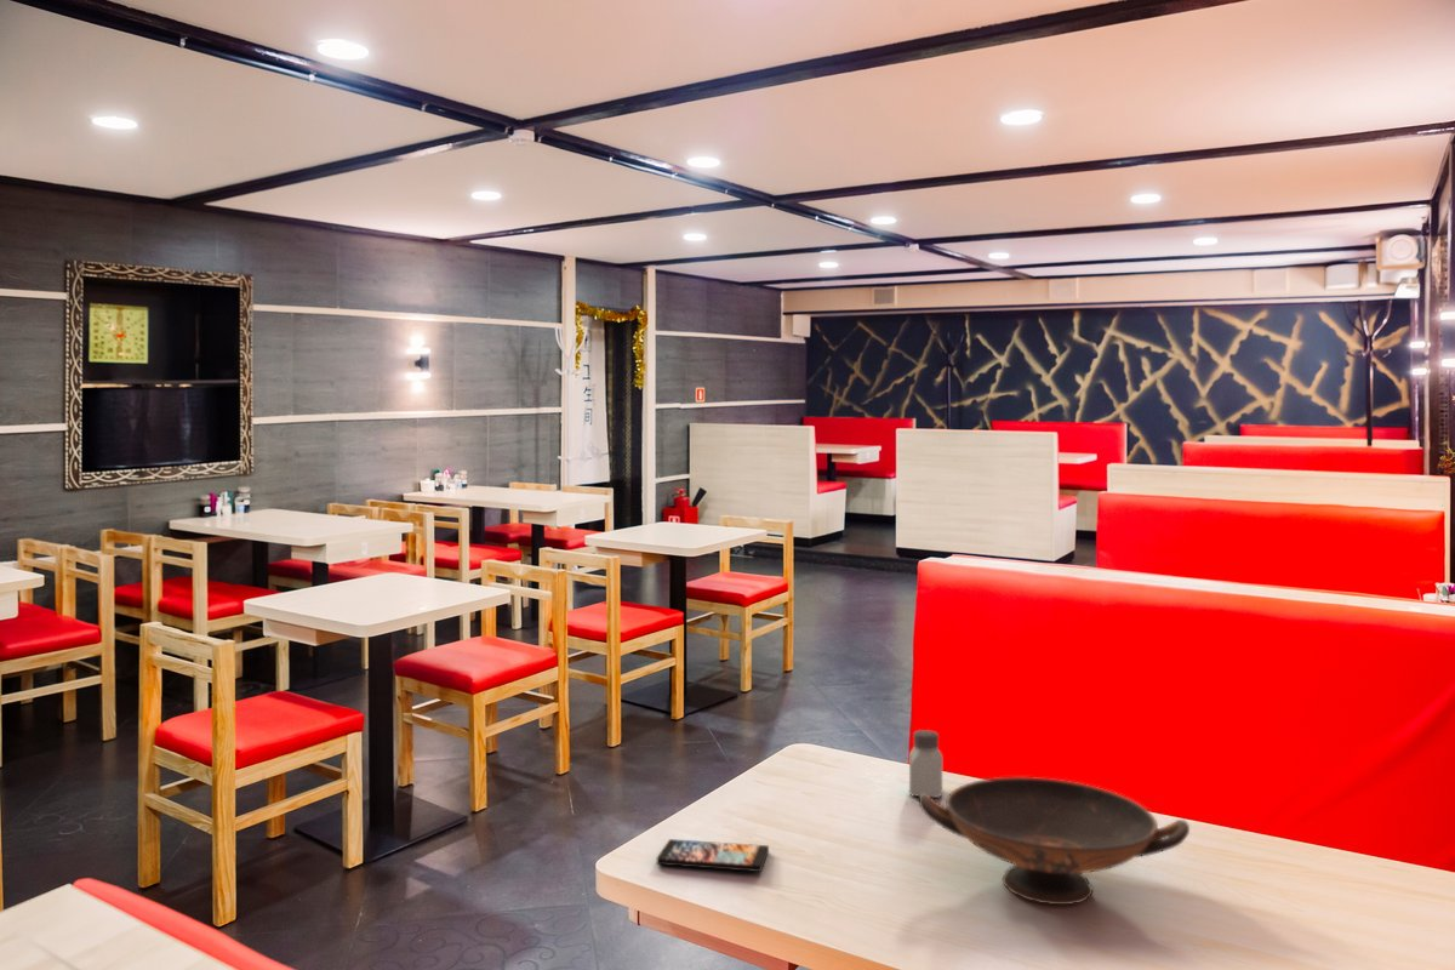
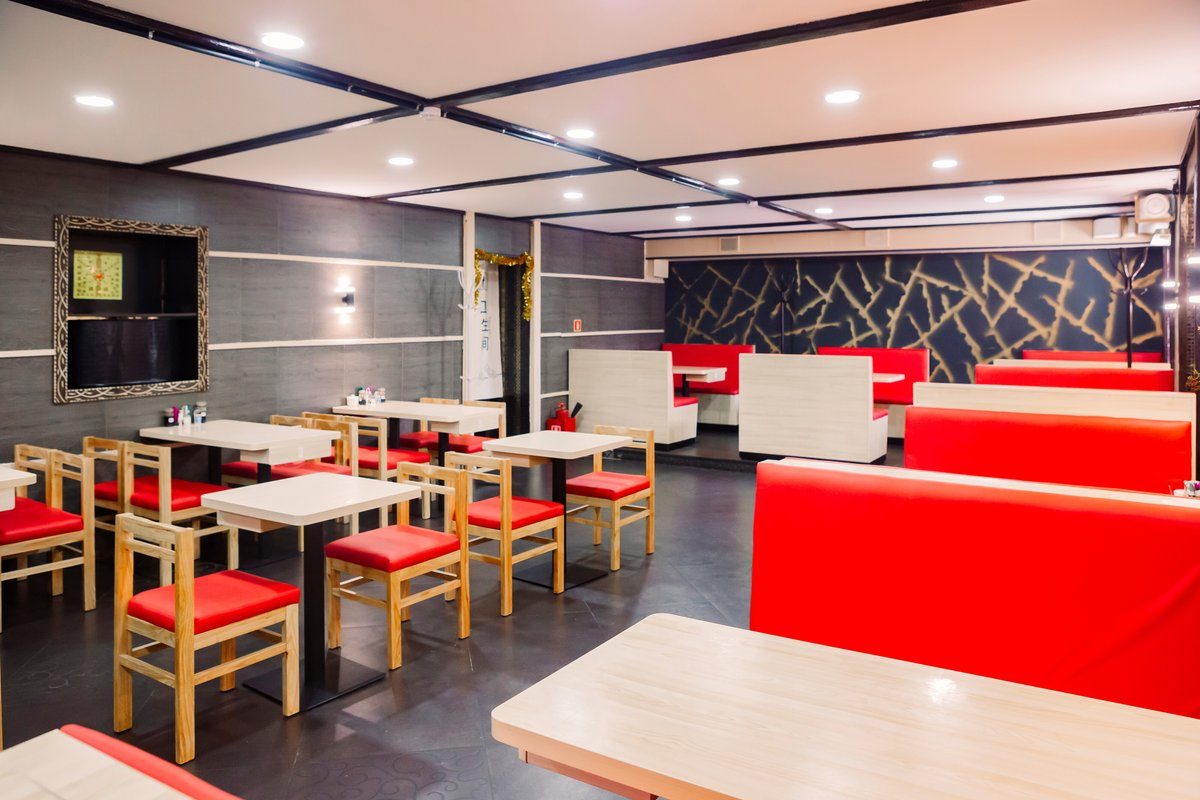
- decorative bowl (1048, 846)
- smartphone (713, 855)
- saltshaker (925, 763)
